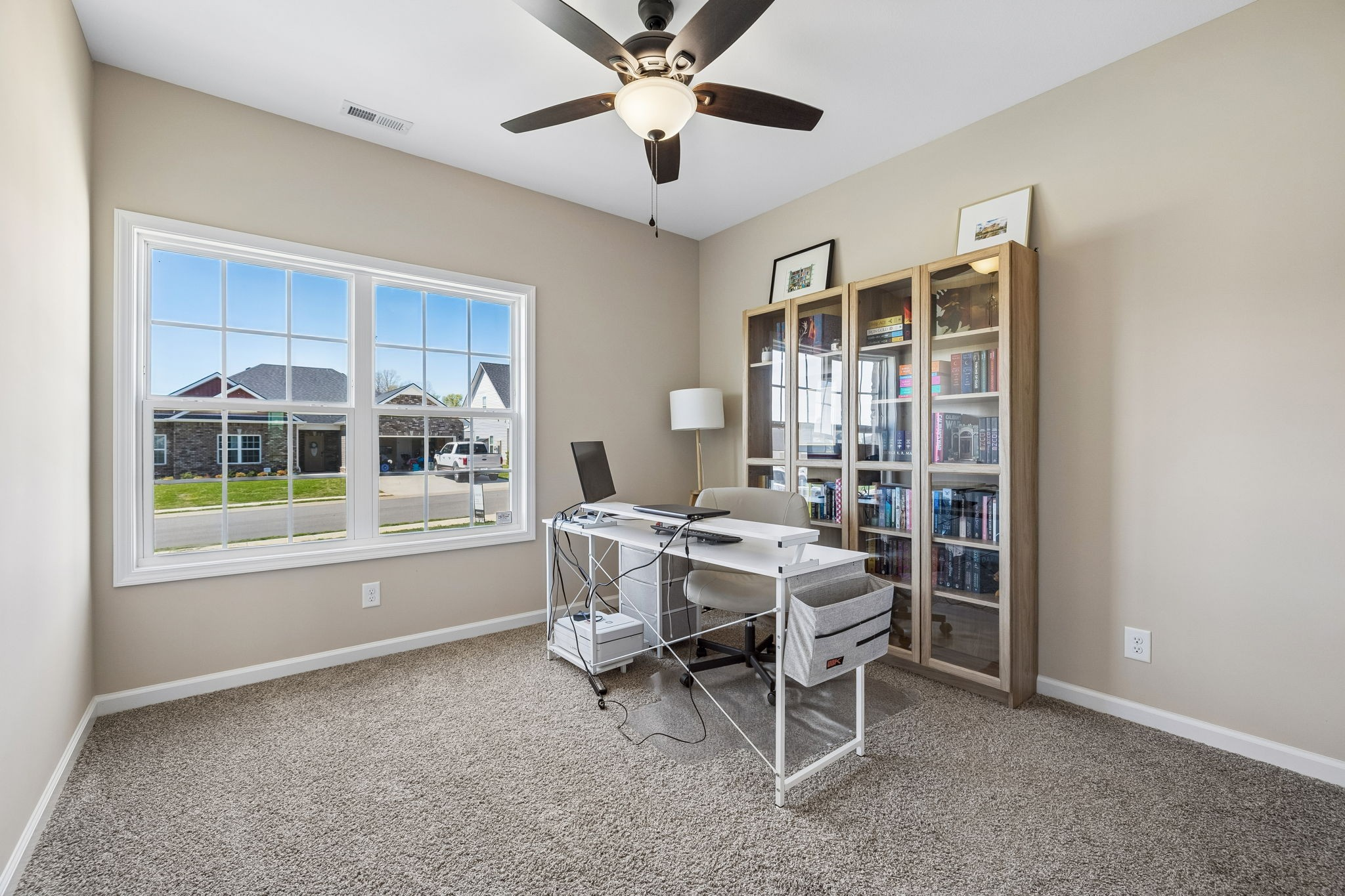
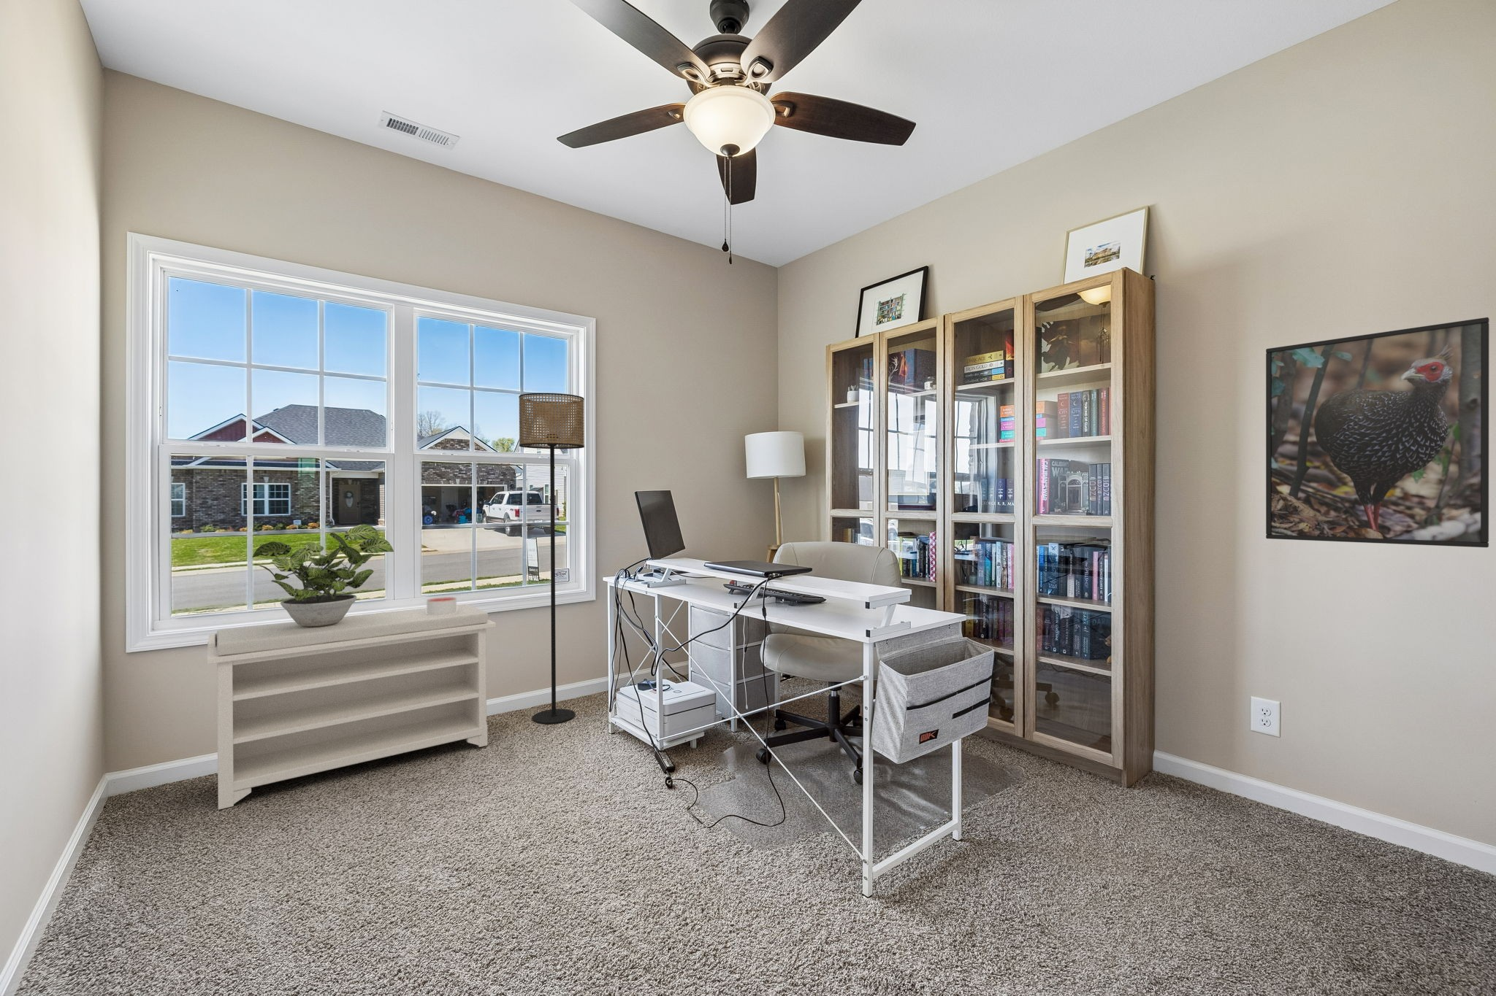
+ bench (361, 690)
+ candle (442, 605)
+ floor lamp (552, 557)
+ potted plant (326, 575)
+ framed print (1367, 439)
